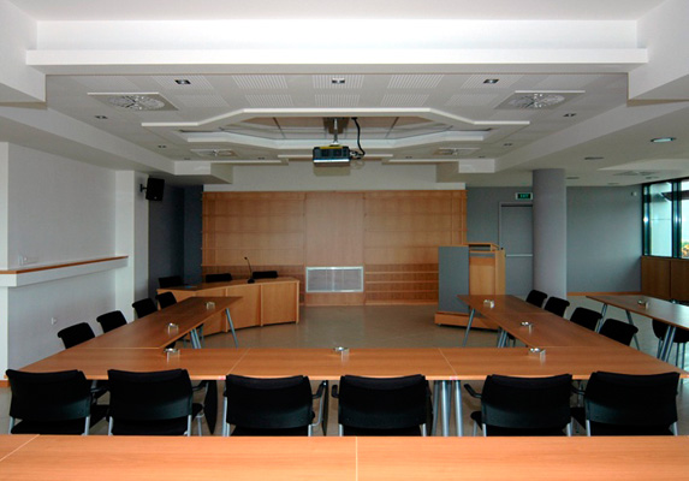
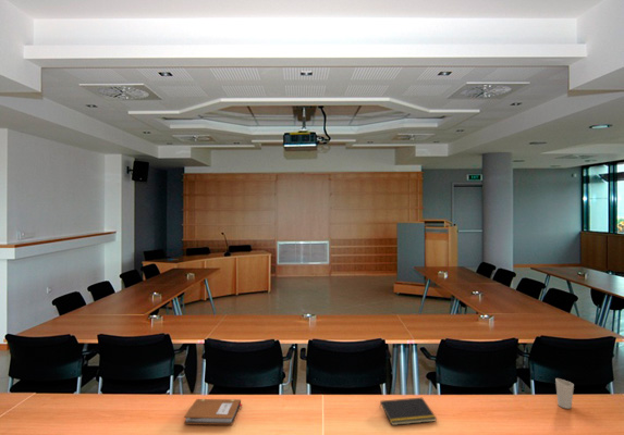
+ notepad (407, 410)
+ notebook (215, 410)
+ cup (564, 393)
